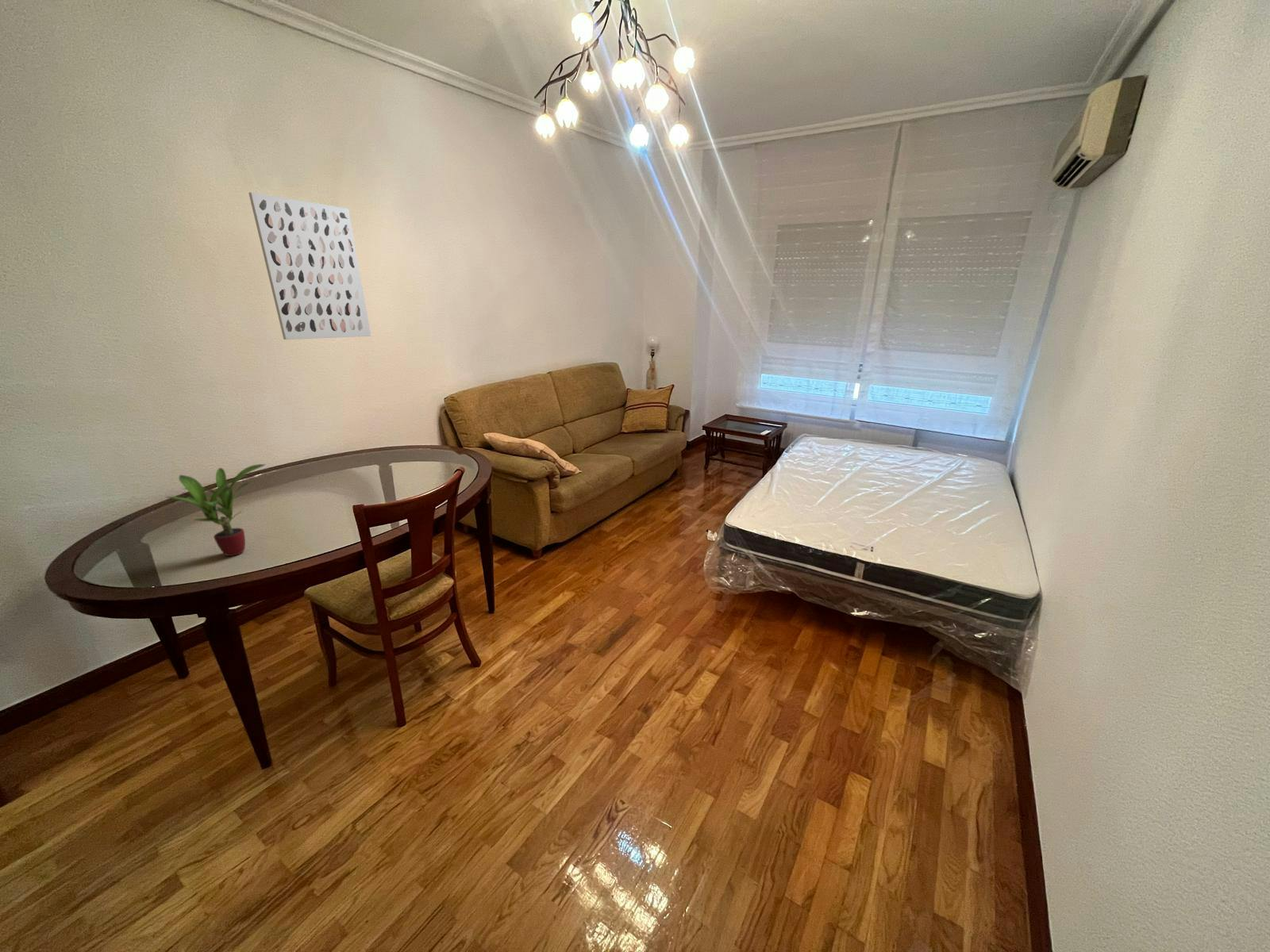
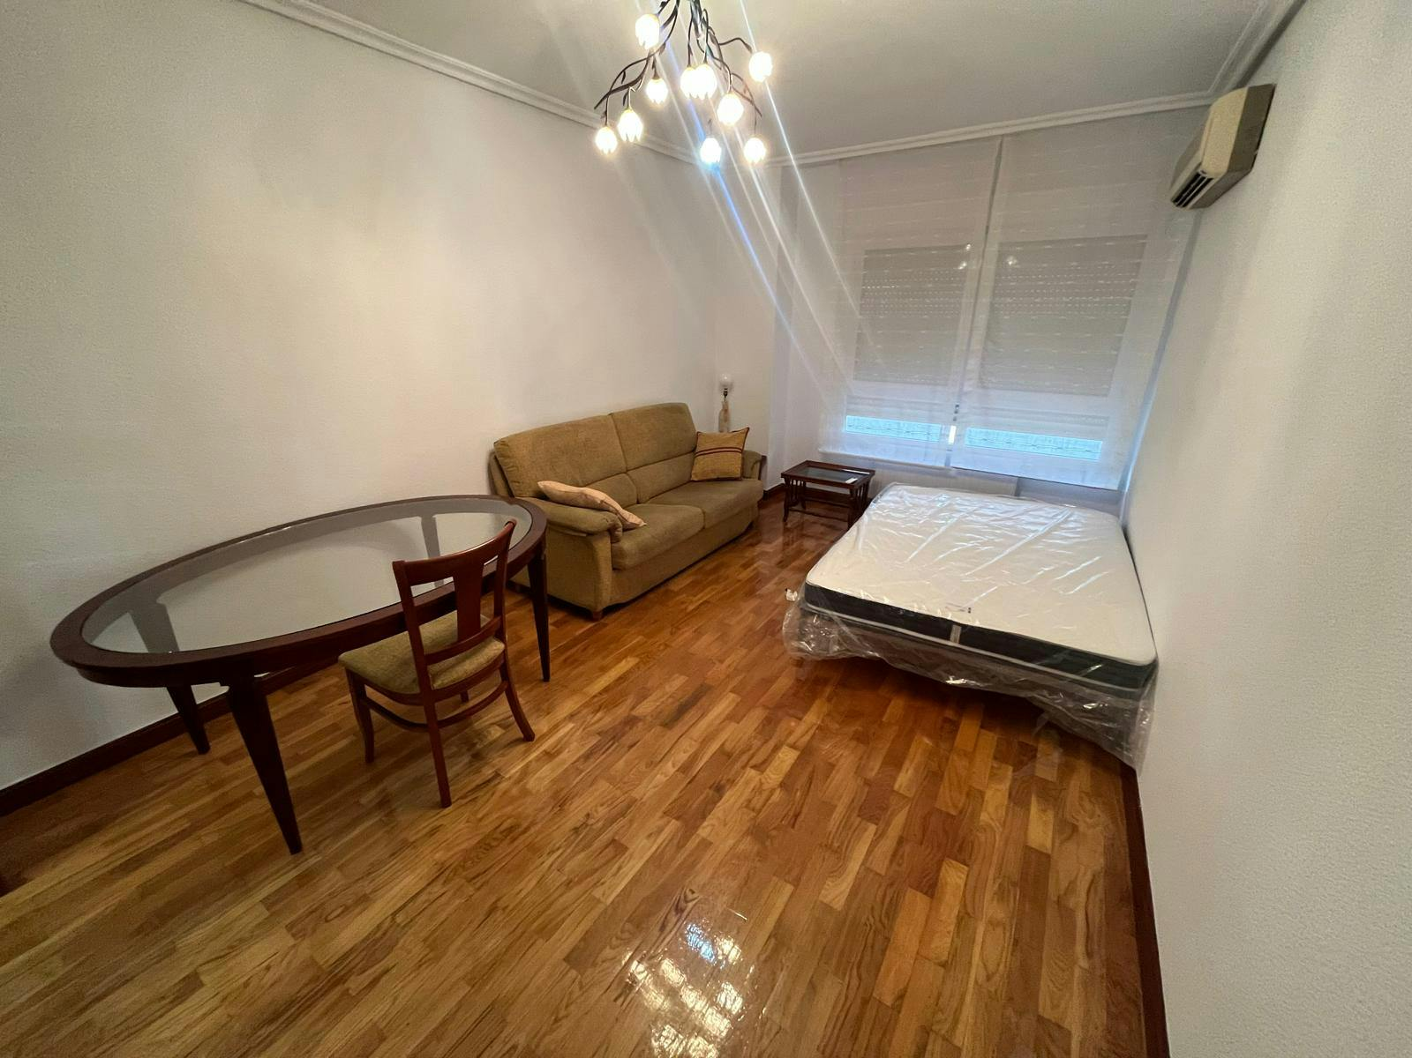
- wall art (317, 272)
- potted plant (232, 513)
